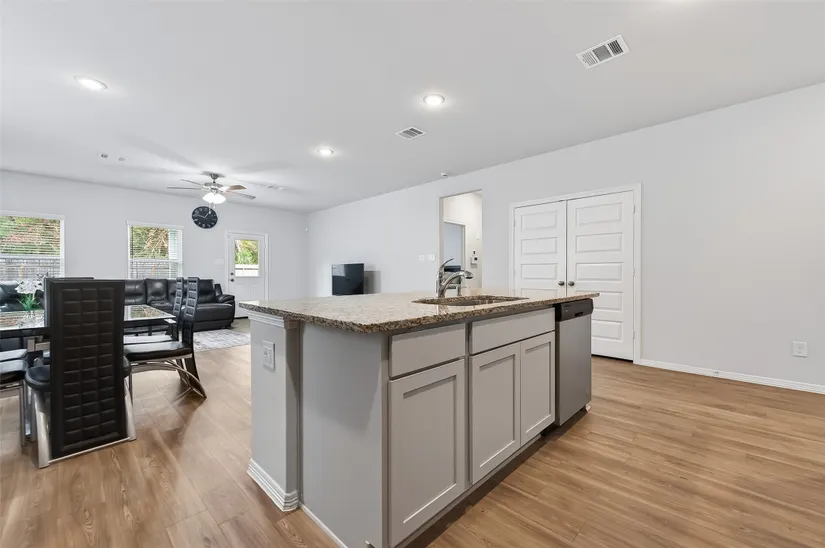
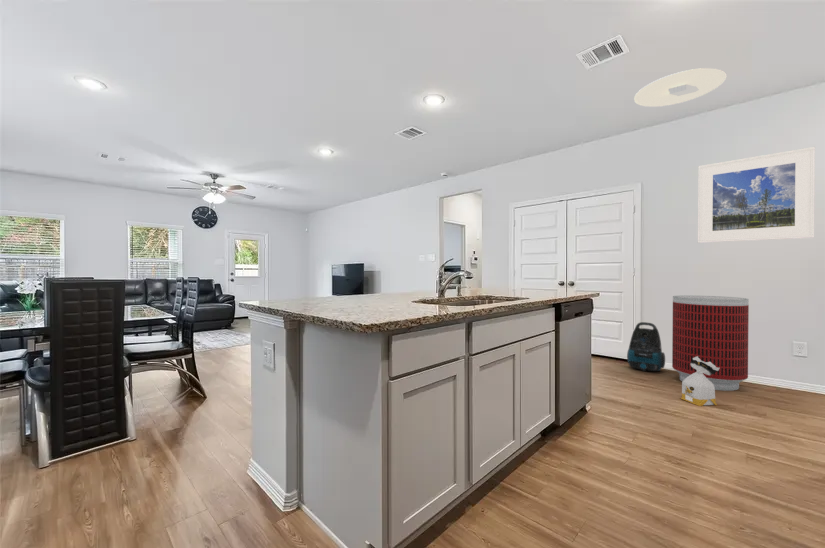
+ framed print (751, 199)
+ trash can (708, 340)
+ ceiling light (677, 85)
+ bag (698, 379)
+ vacuum cleaner (644, 346)
